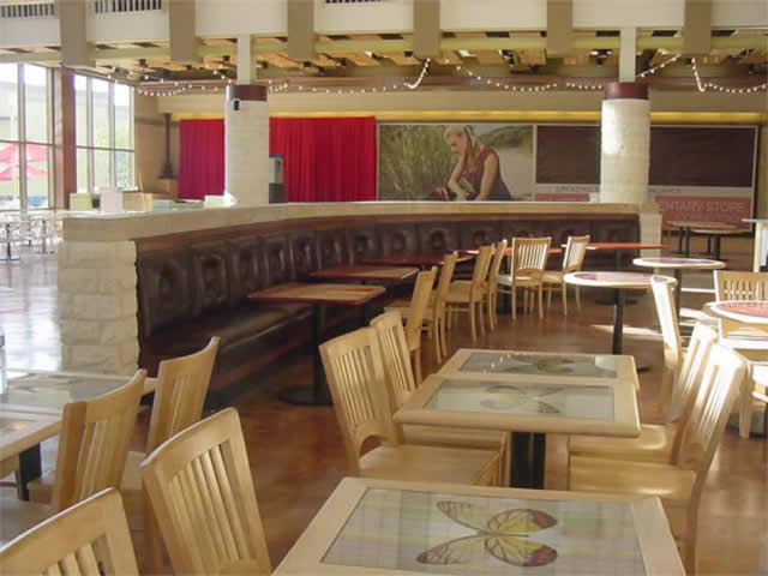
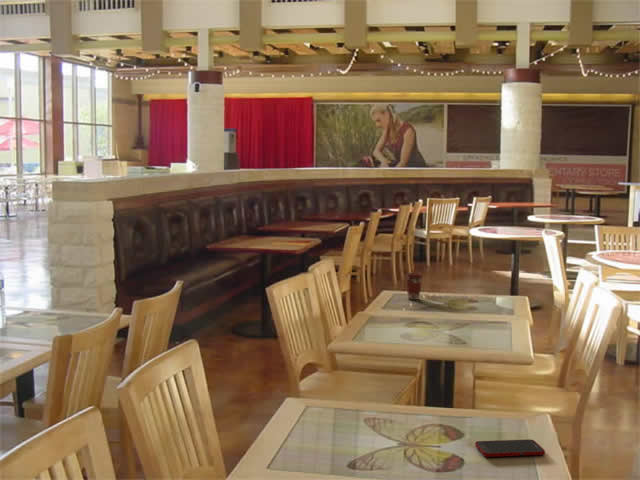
+ coffee cup (413, 286)
+ cell phone (509, 448)
